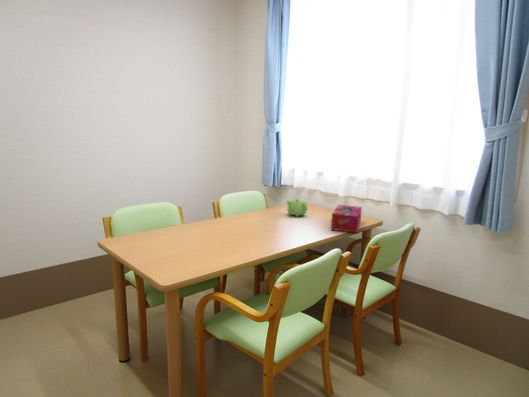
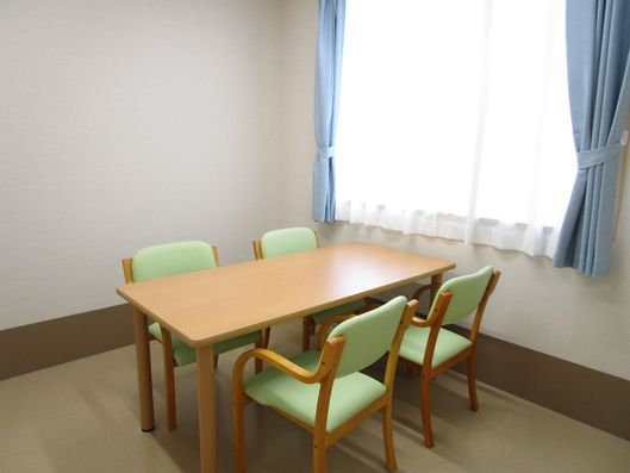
- tissue box (347, 217)
- teapot (296, 207)
